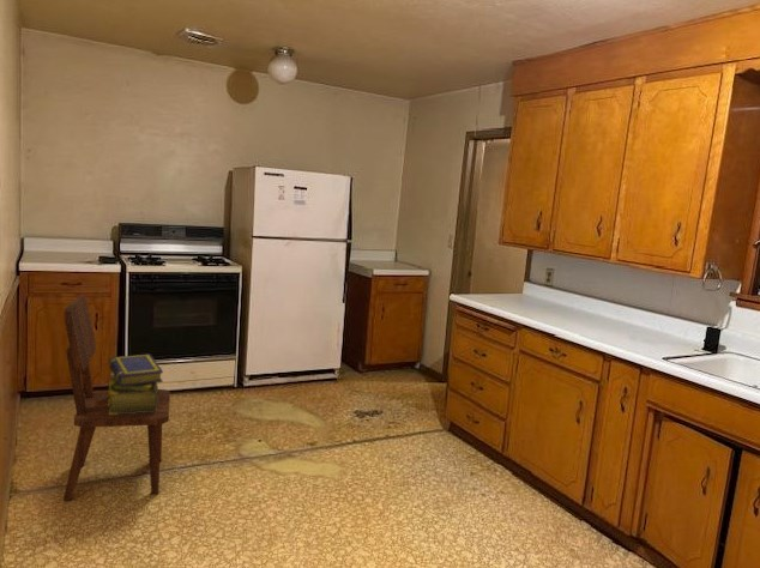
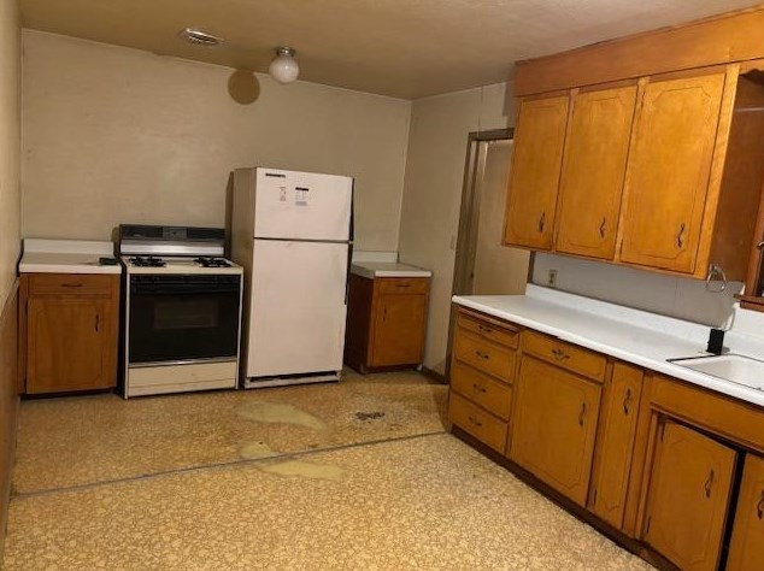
- dining chair (109, 395)
- stack of books (135, 381)
